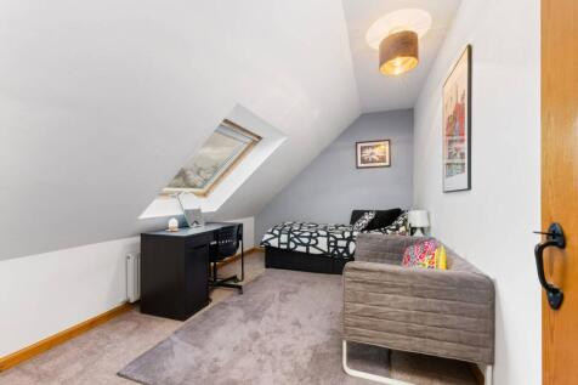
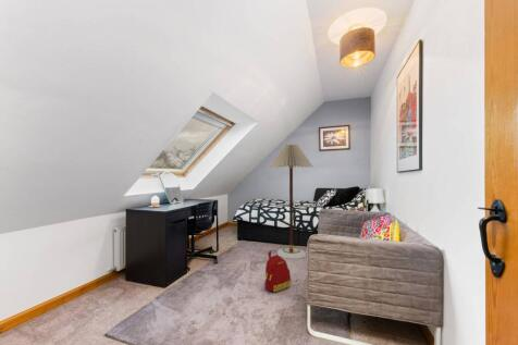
+ backpack (276, 269)
+ floor lamp (291, 198)
